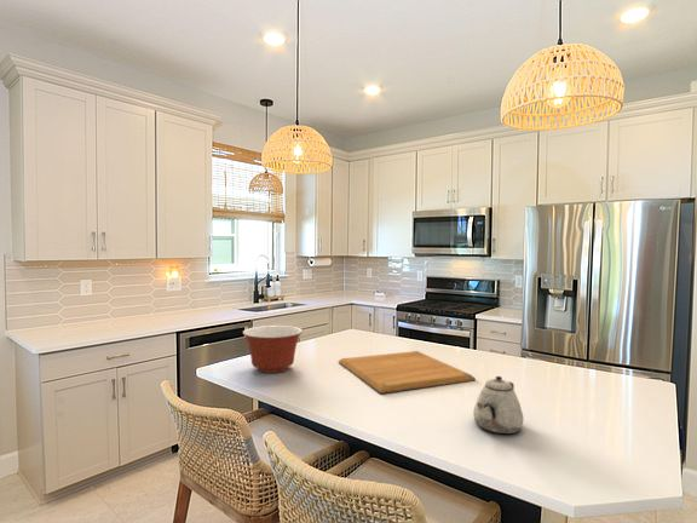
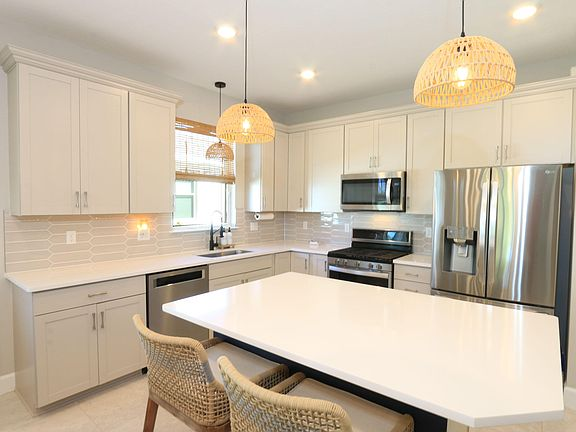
- teapot (495, 402)
- chopping board (402, 368)
- mixing bowl (272, 349)
